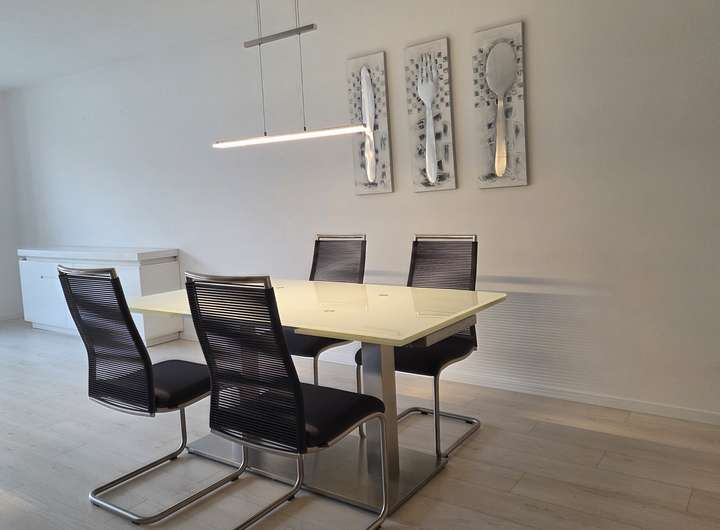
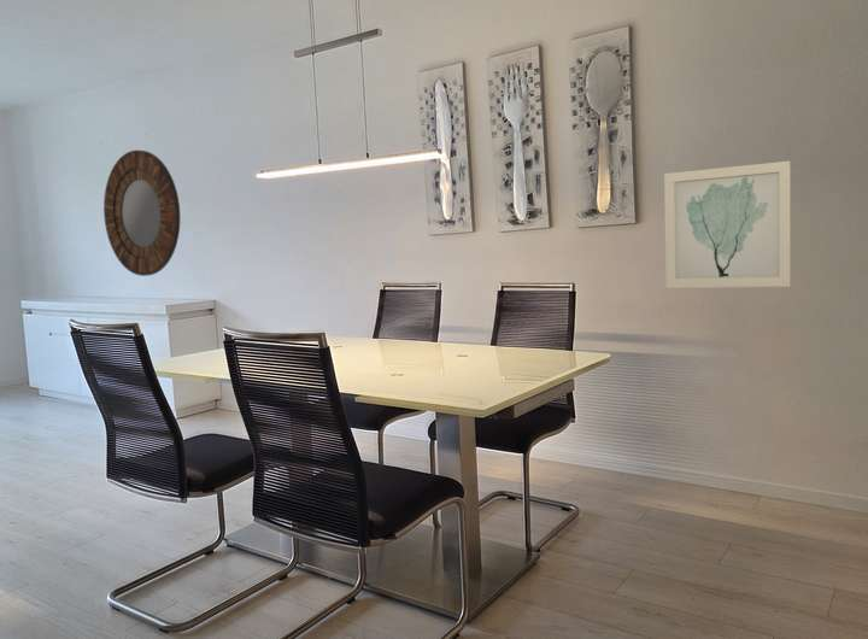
+ wall art (725, 228)
+ home mirror (140, 213)
